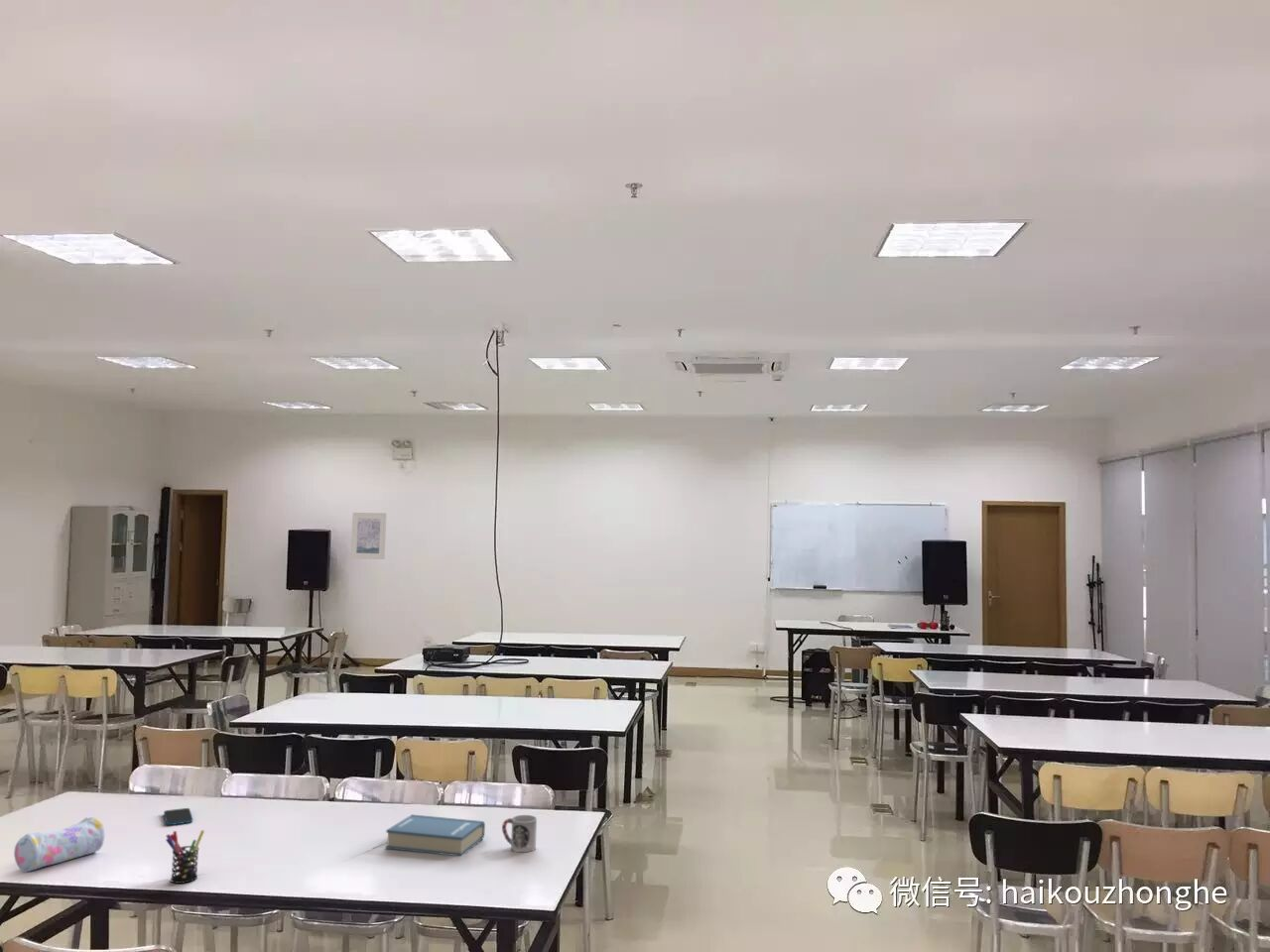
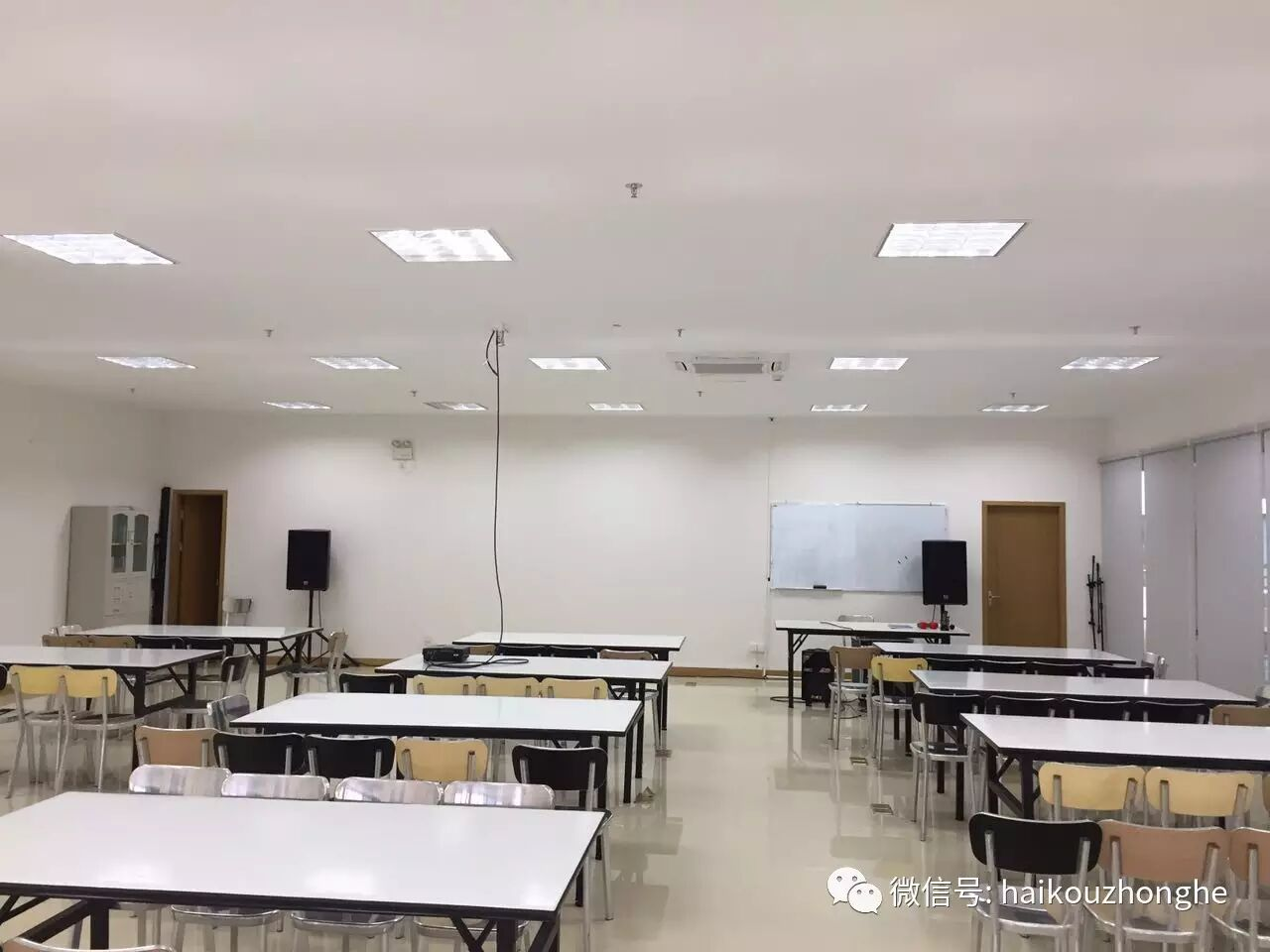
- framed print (368, 536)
- cup (518, 832)
- book (436, 834)
- pen holder (186, 854)
- smartphone (178, 816)
- pencil case (61, 843)
